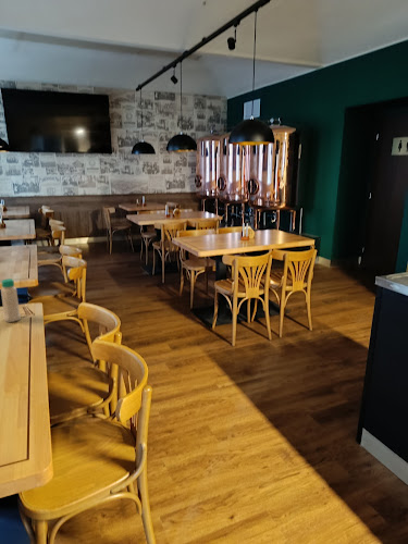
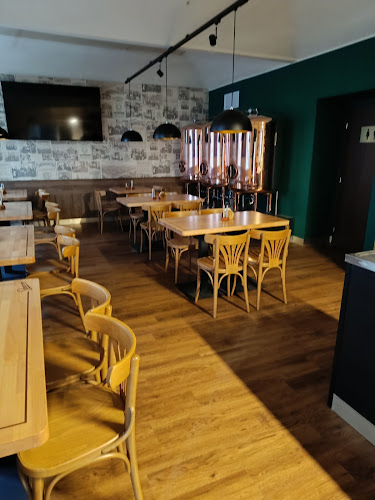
- bottle (10, 299)
